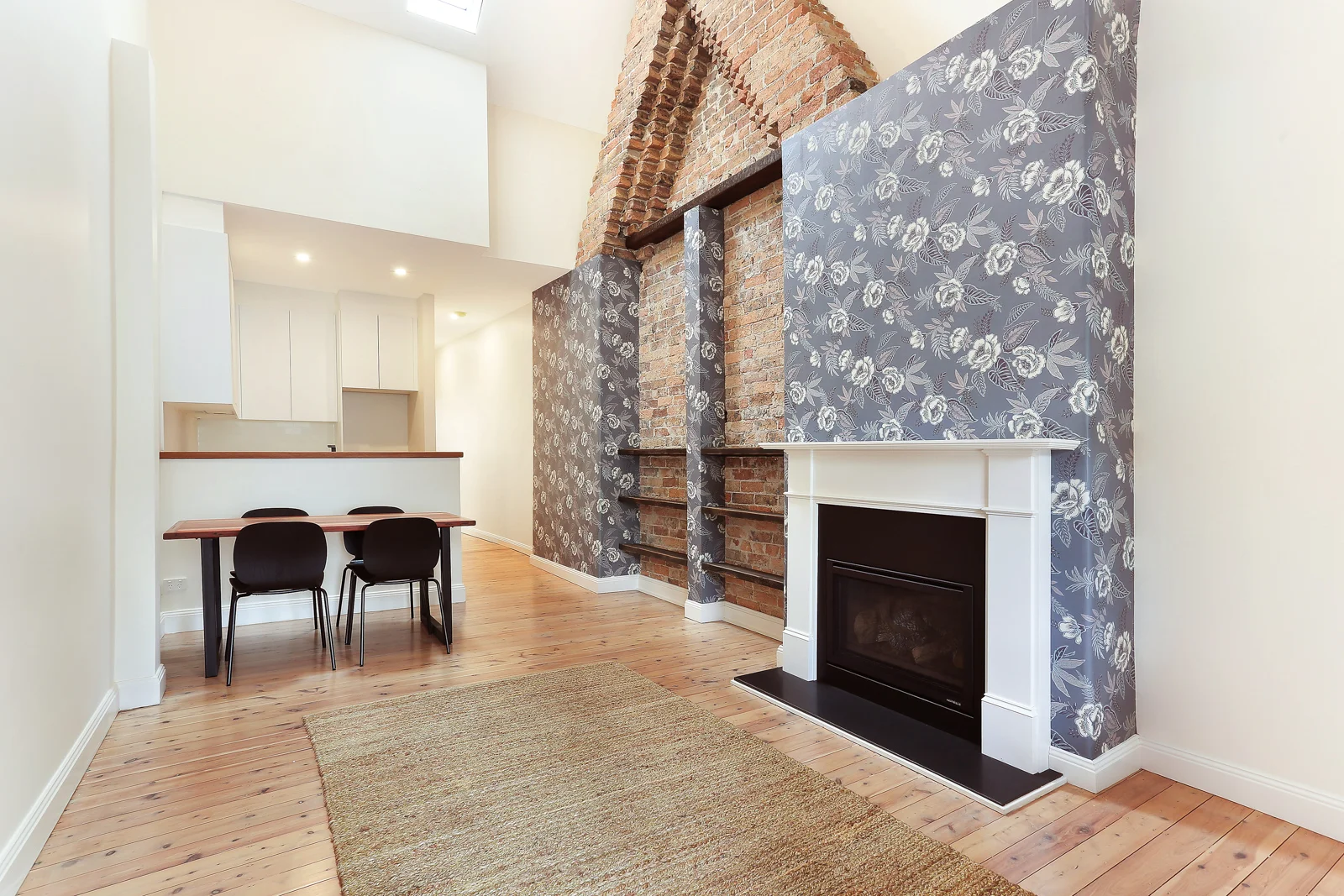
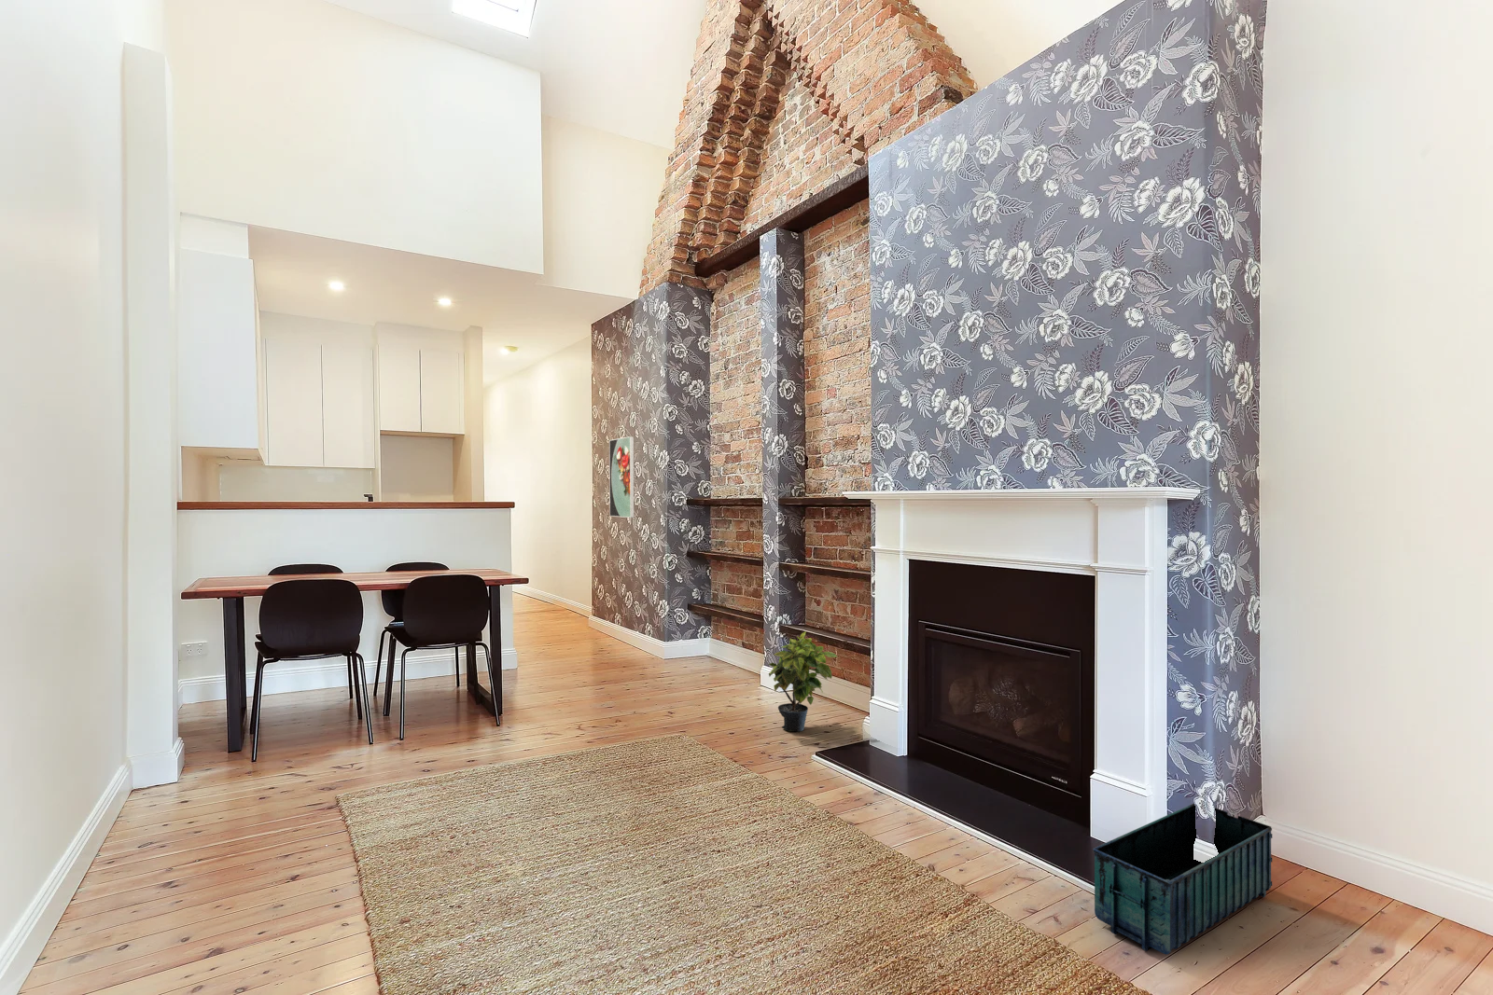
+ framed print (621, 478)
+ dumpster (1182, 875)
+ potted plant (796, 681)
